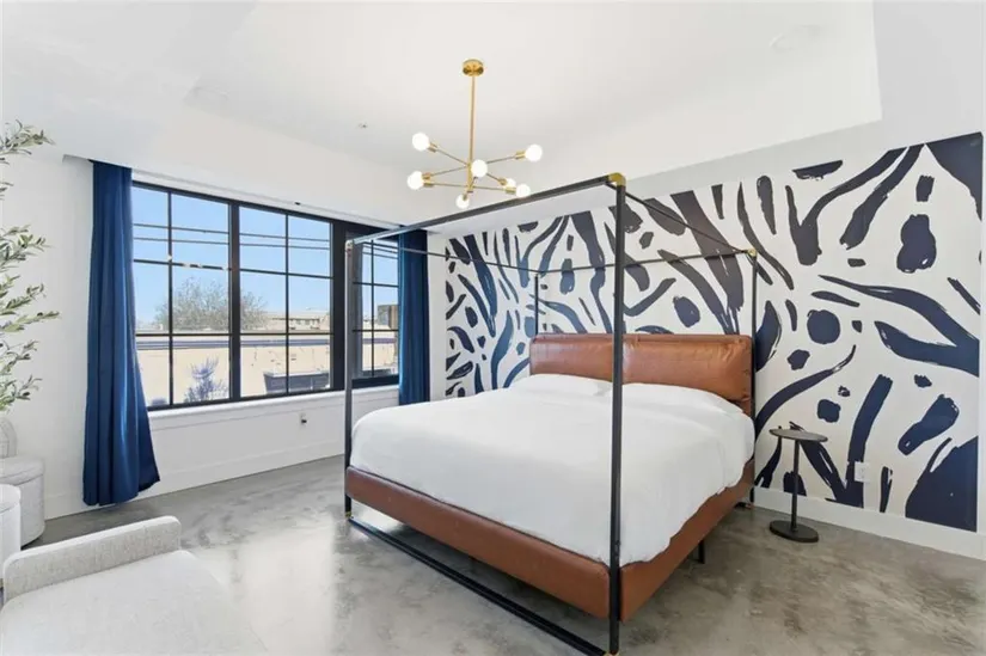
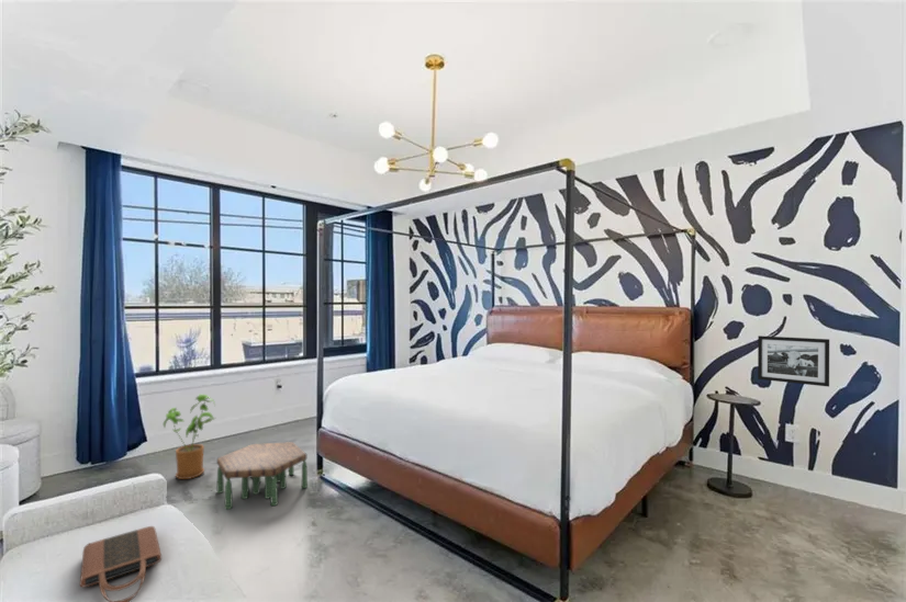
+ picture frame (792, 360)
+ house plant (193, 435)
+ tote bag (122, 563)
+ side table (262, 472)
